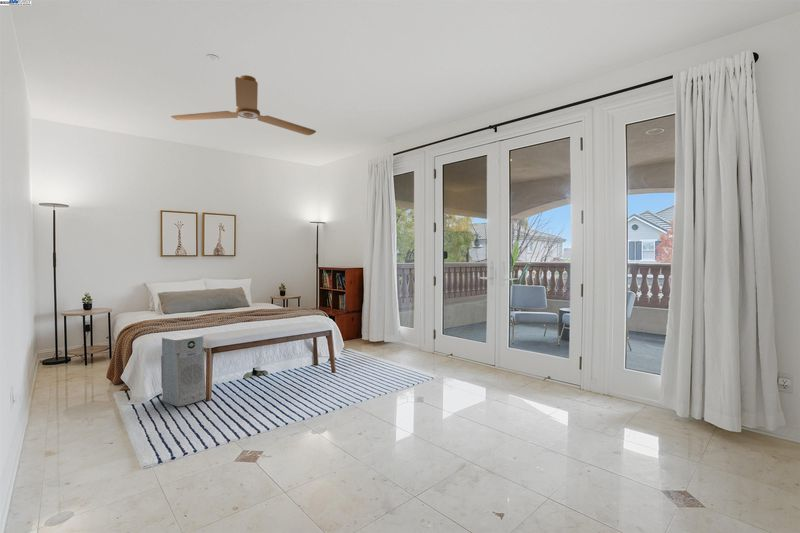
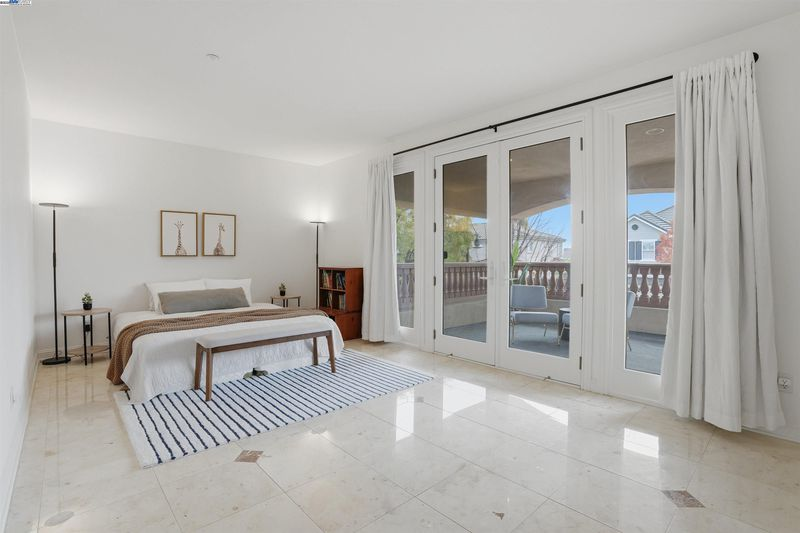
- ceiling fan (247, 90)
- air purifier (183, 368)
